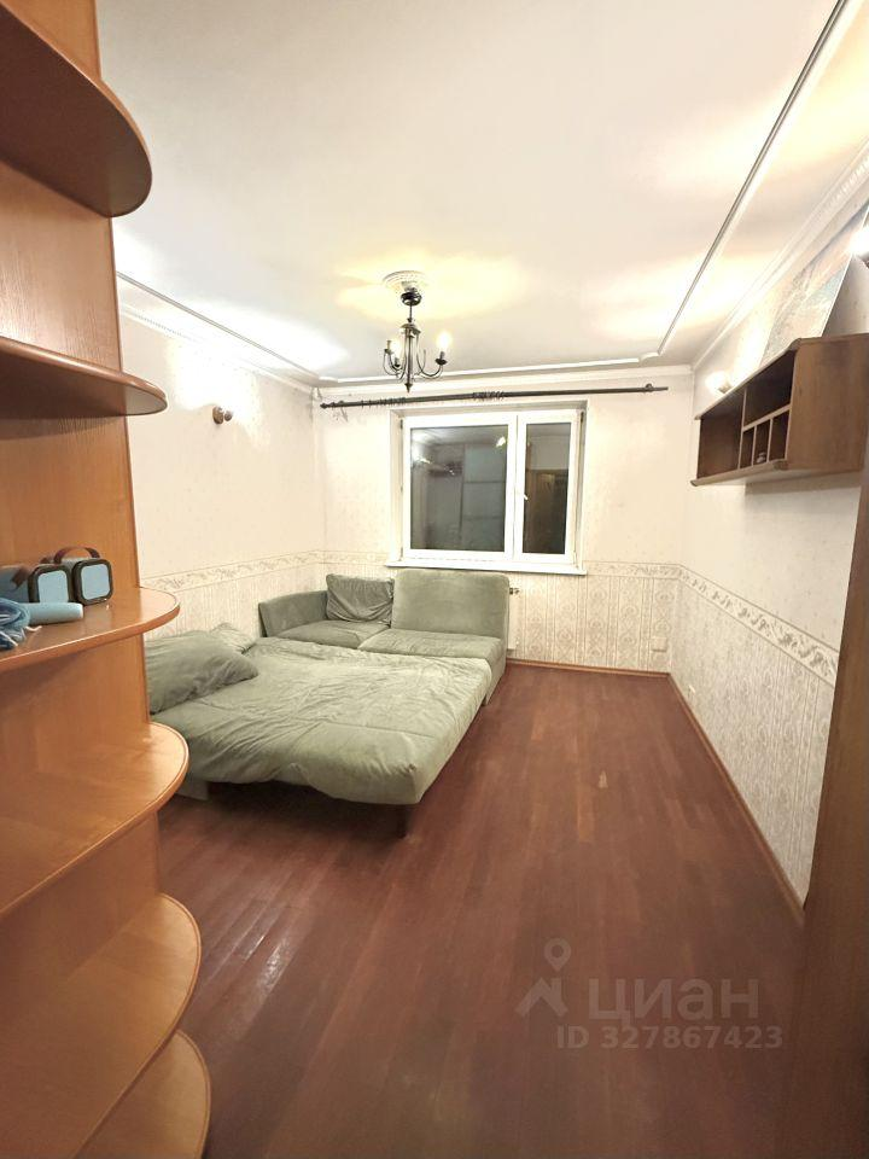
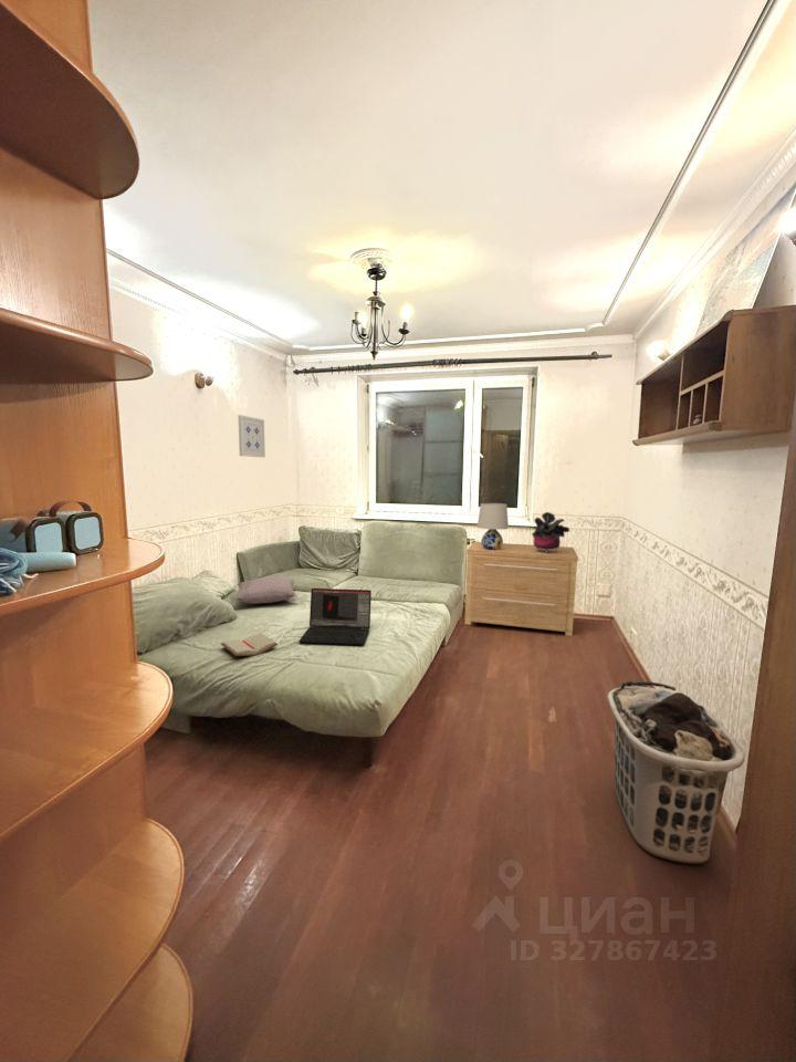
+ pillow (265, 590)
+ side table (519, 585)
+ laptop (336, 615)
+ paperback book (249, 645)
+ potted plant (547, 531)
+ clothes hamper (663, 760)
+ table lamp (492, 525)
+ wall art (252, 437)
